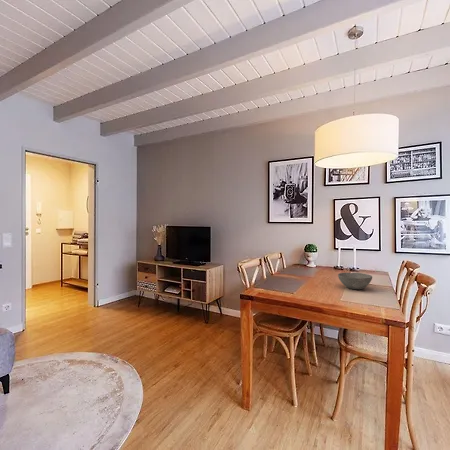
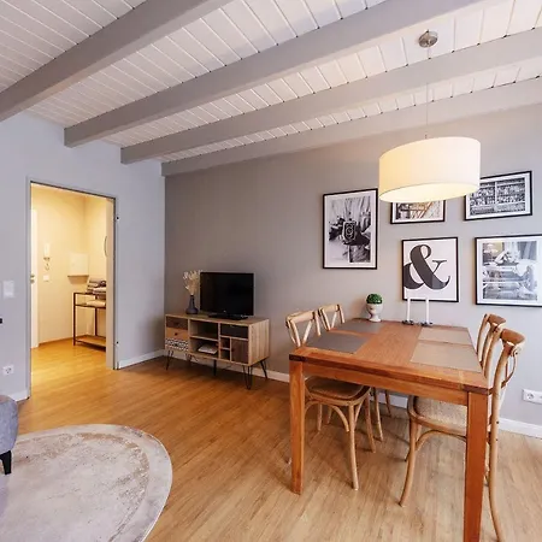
- bowl (354, 281)
